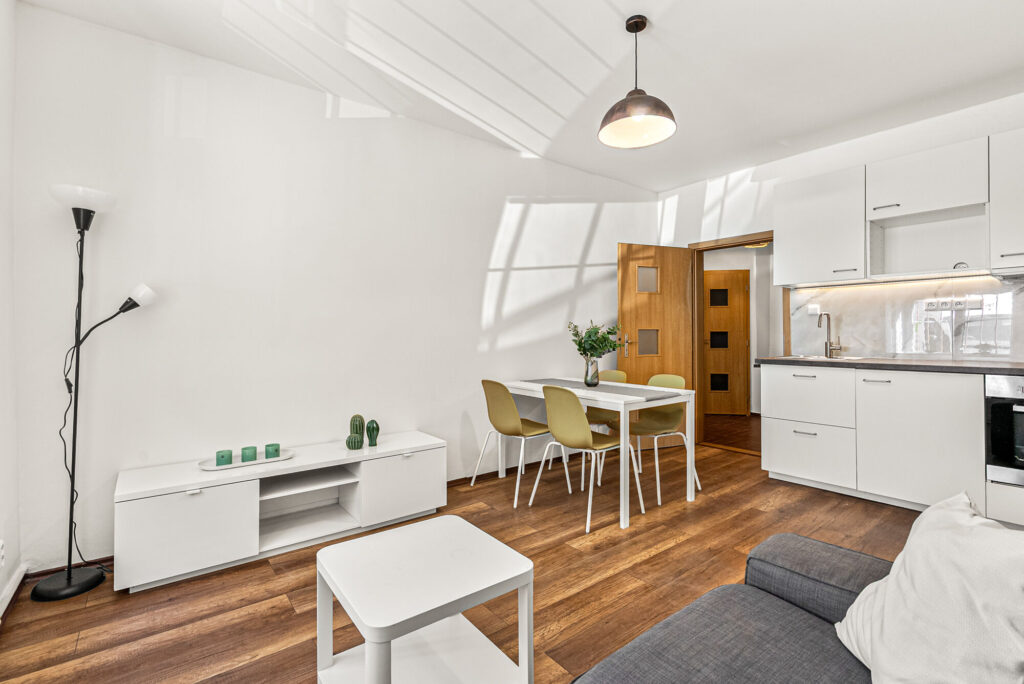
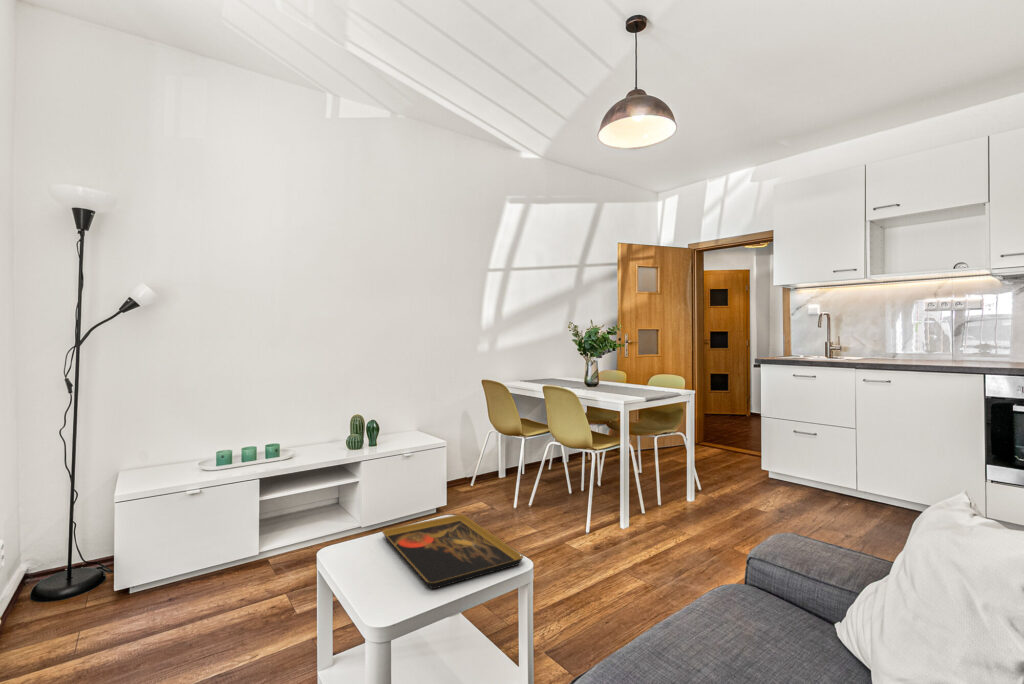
+ decorative tray (448, 546)
